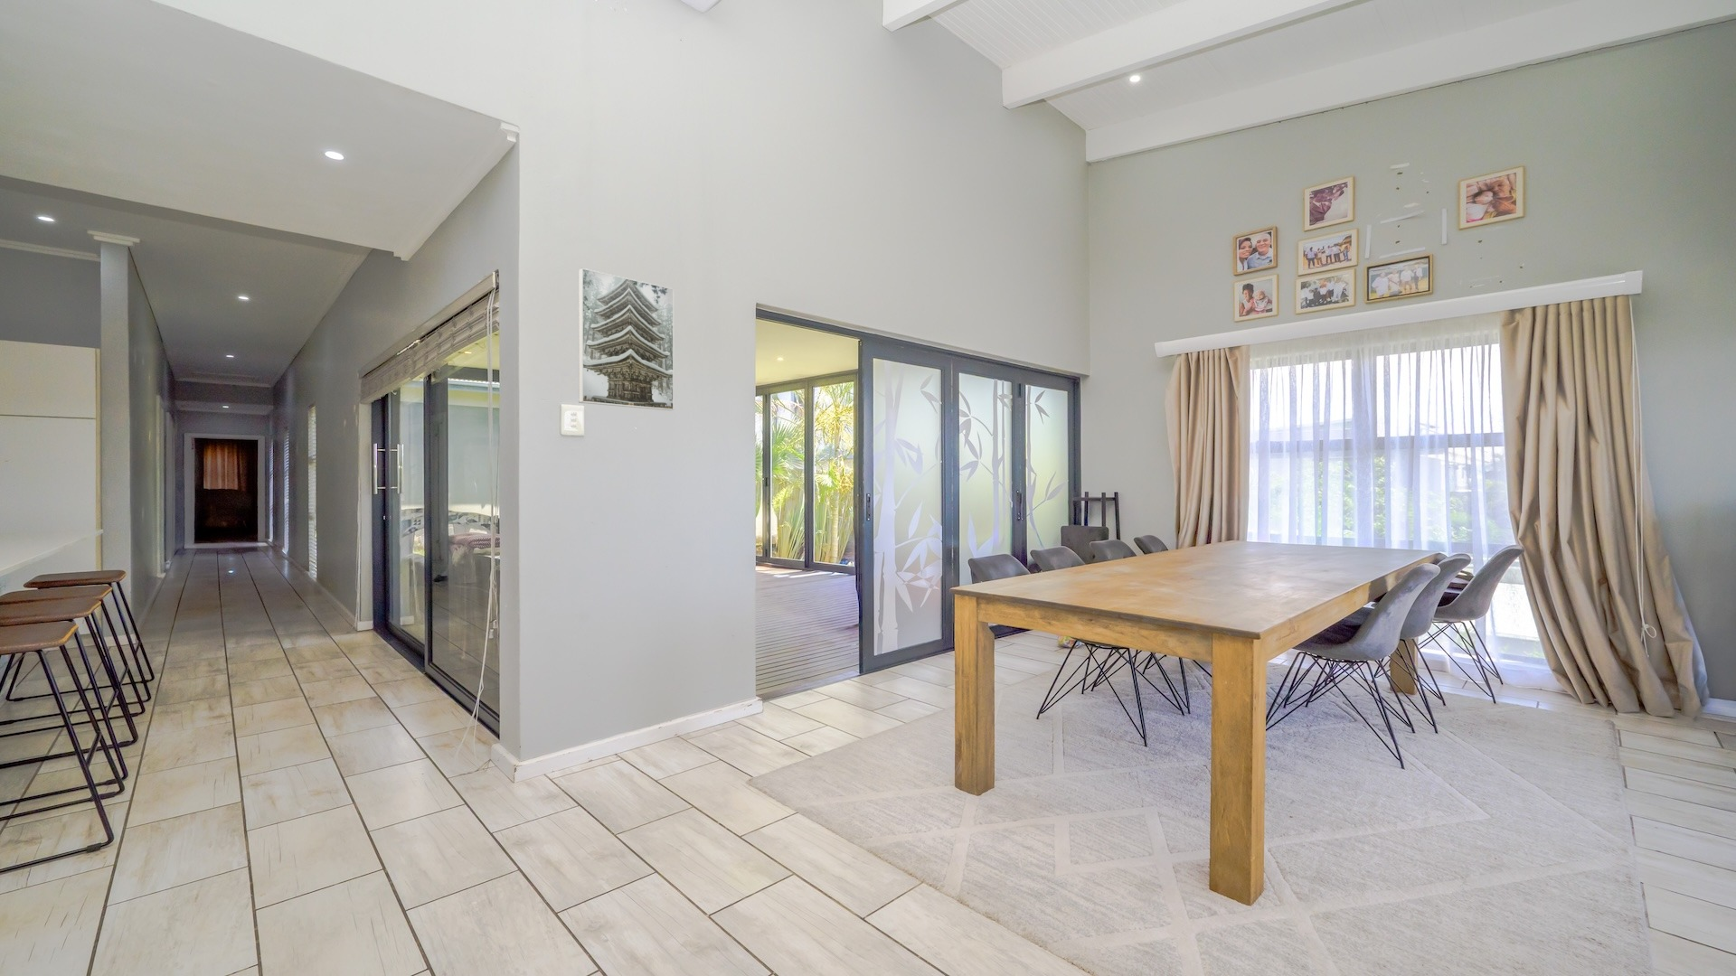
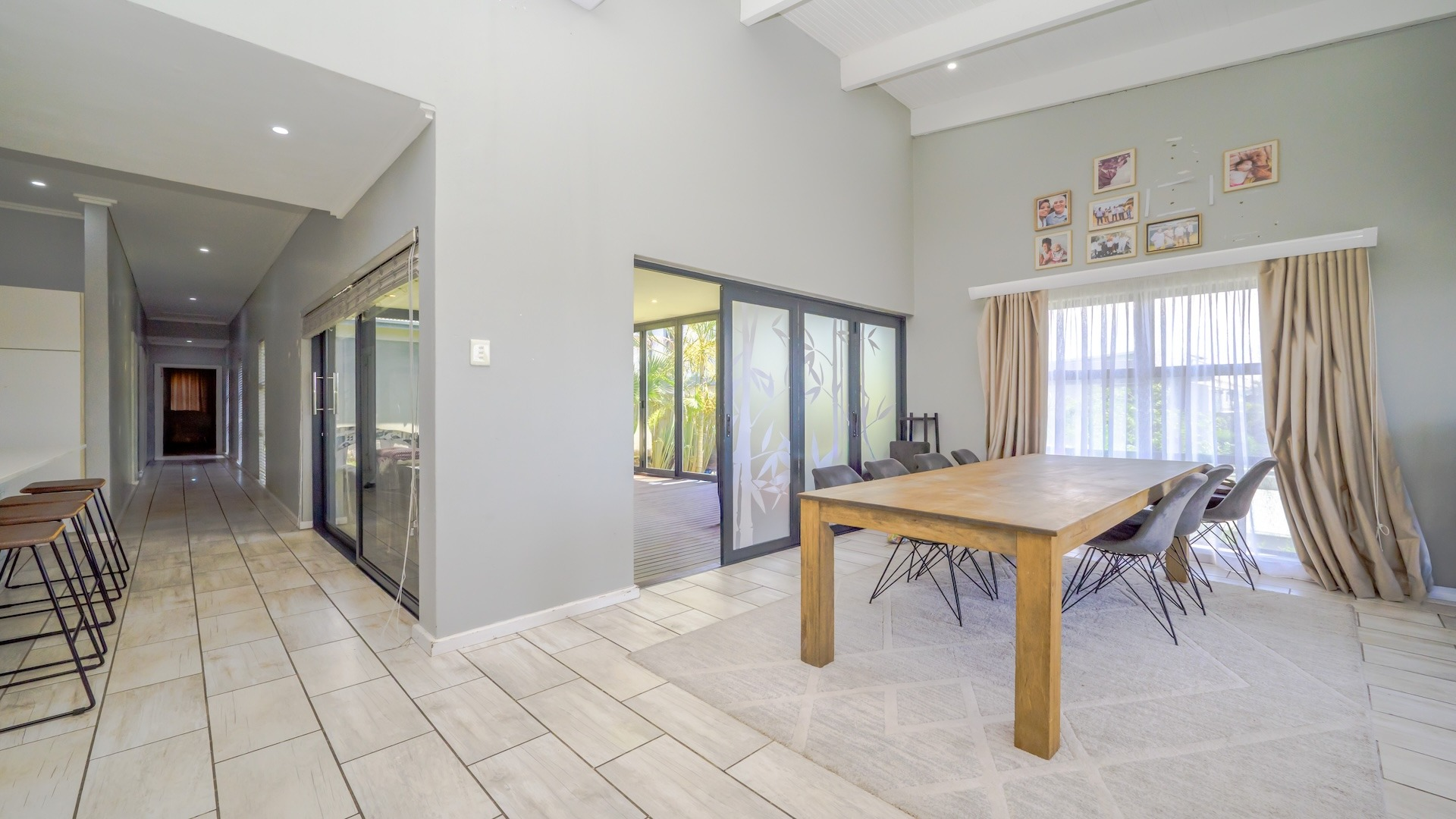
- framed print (628, 342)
